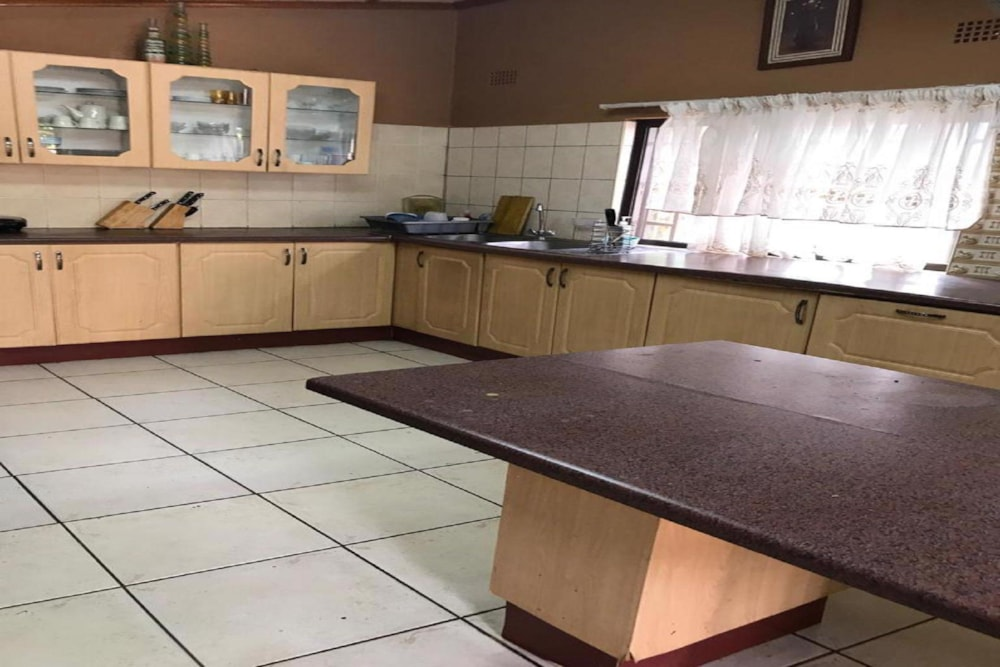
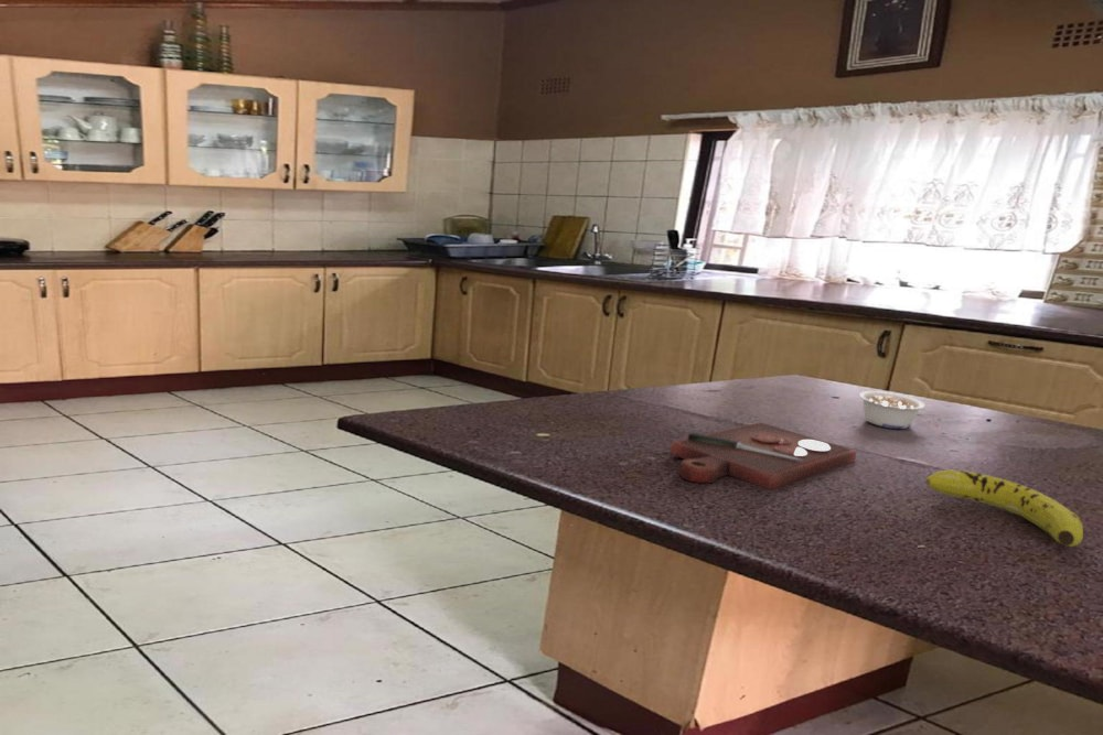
+ cutting board (763, 452)
+ legume (889, 409)
+ fruit (1002, 506)
